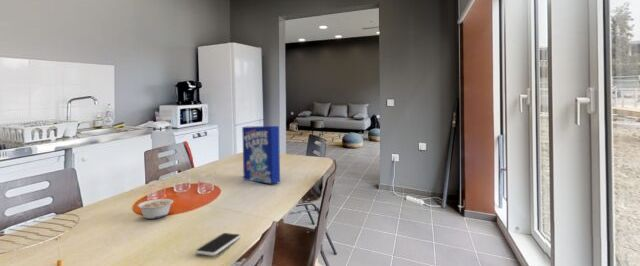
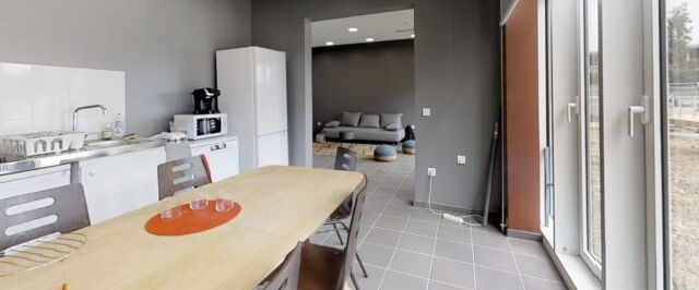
- cereal box (260, 153)
- legume (156, 208)
- smartphone (219, 243)
